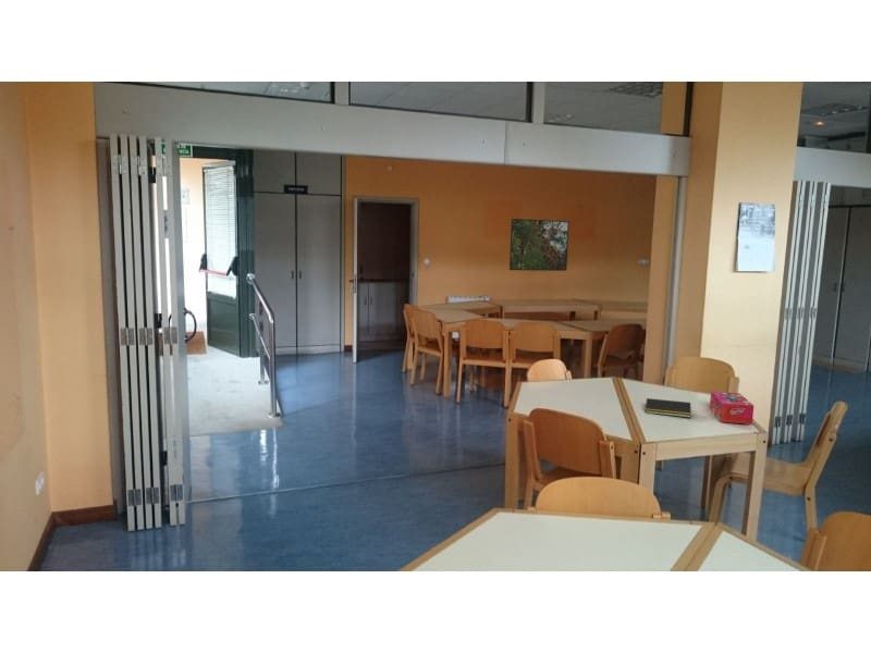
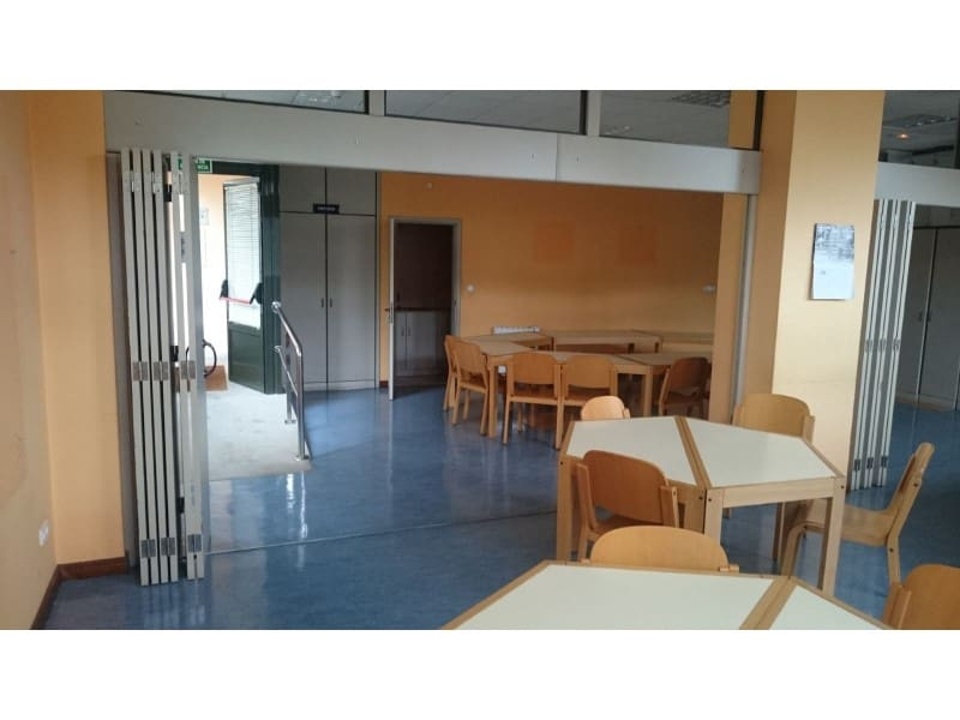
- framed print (539, 245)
- notepad (667, 407)
- tissue box (731, 407)
